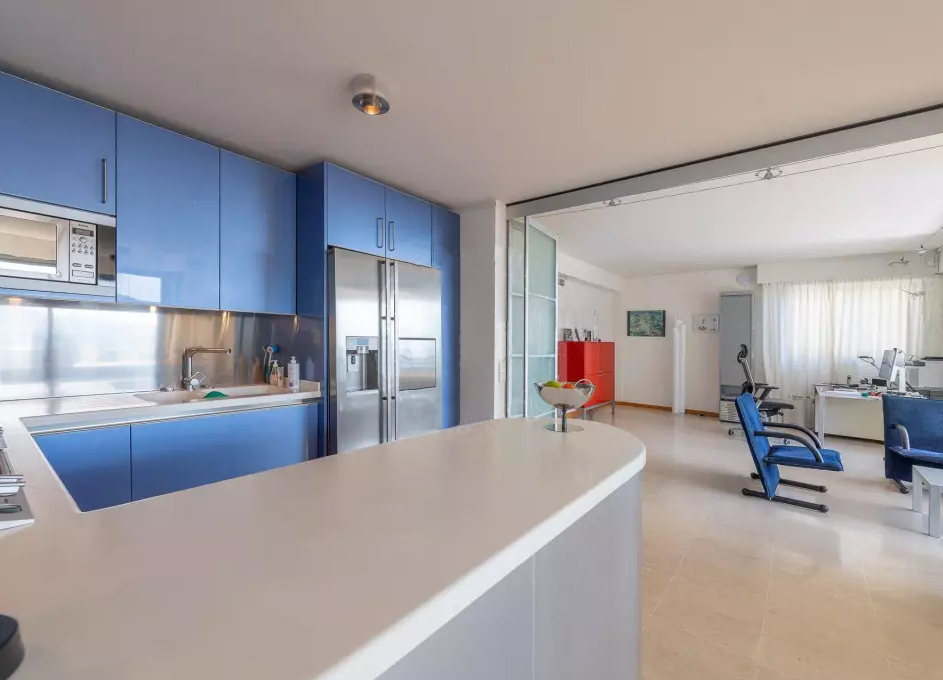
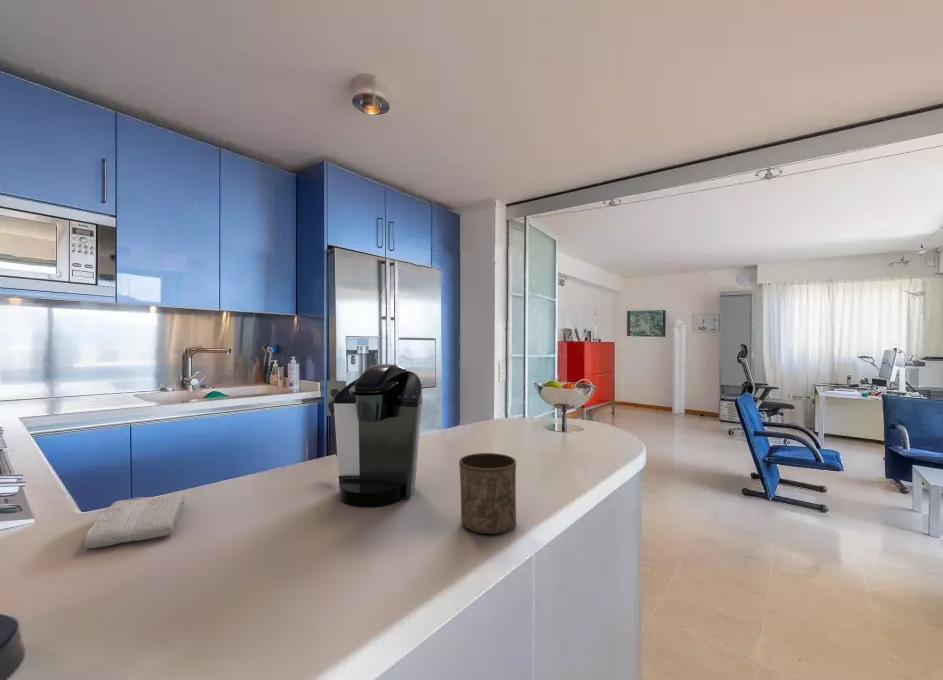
+ cup (487, 491)
+ washcloth (141, 516)
+ coffee maker (359, 425)
